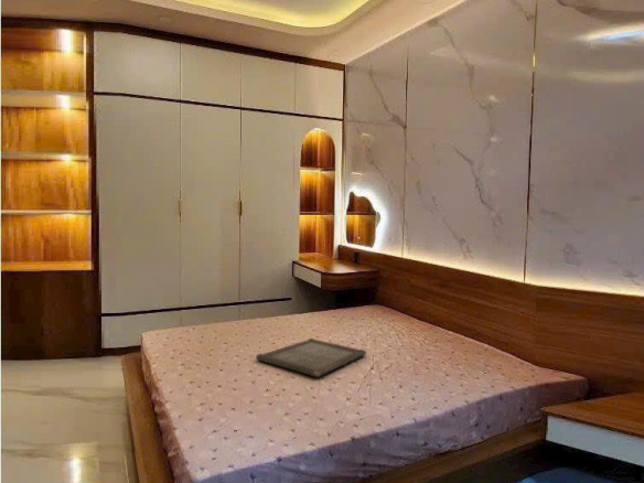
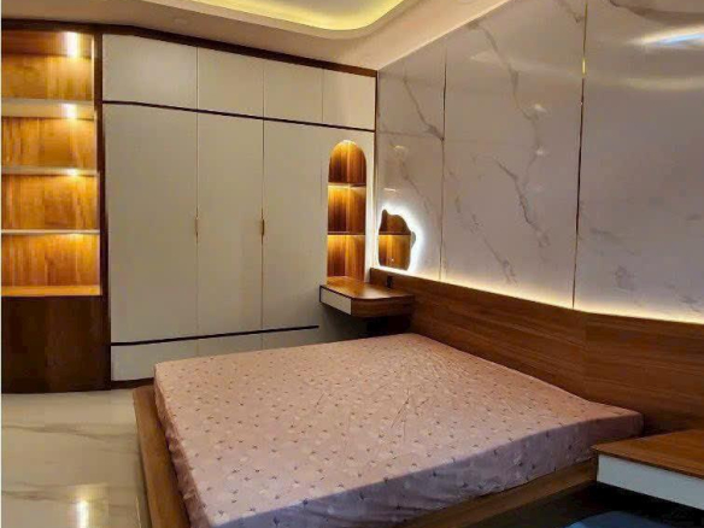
- serving tray (313, 355)
